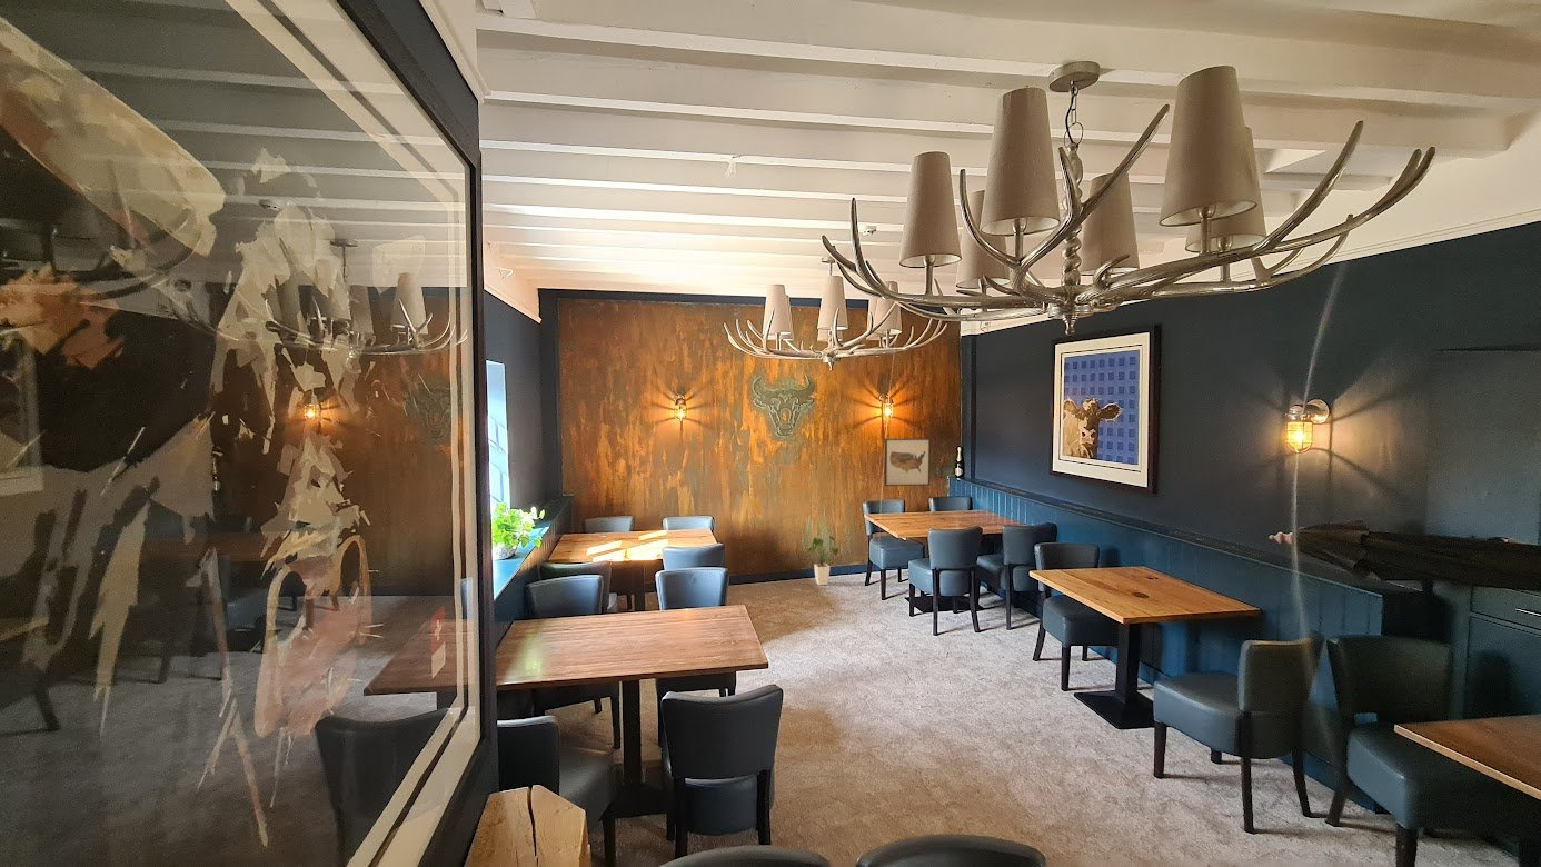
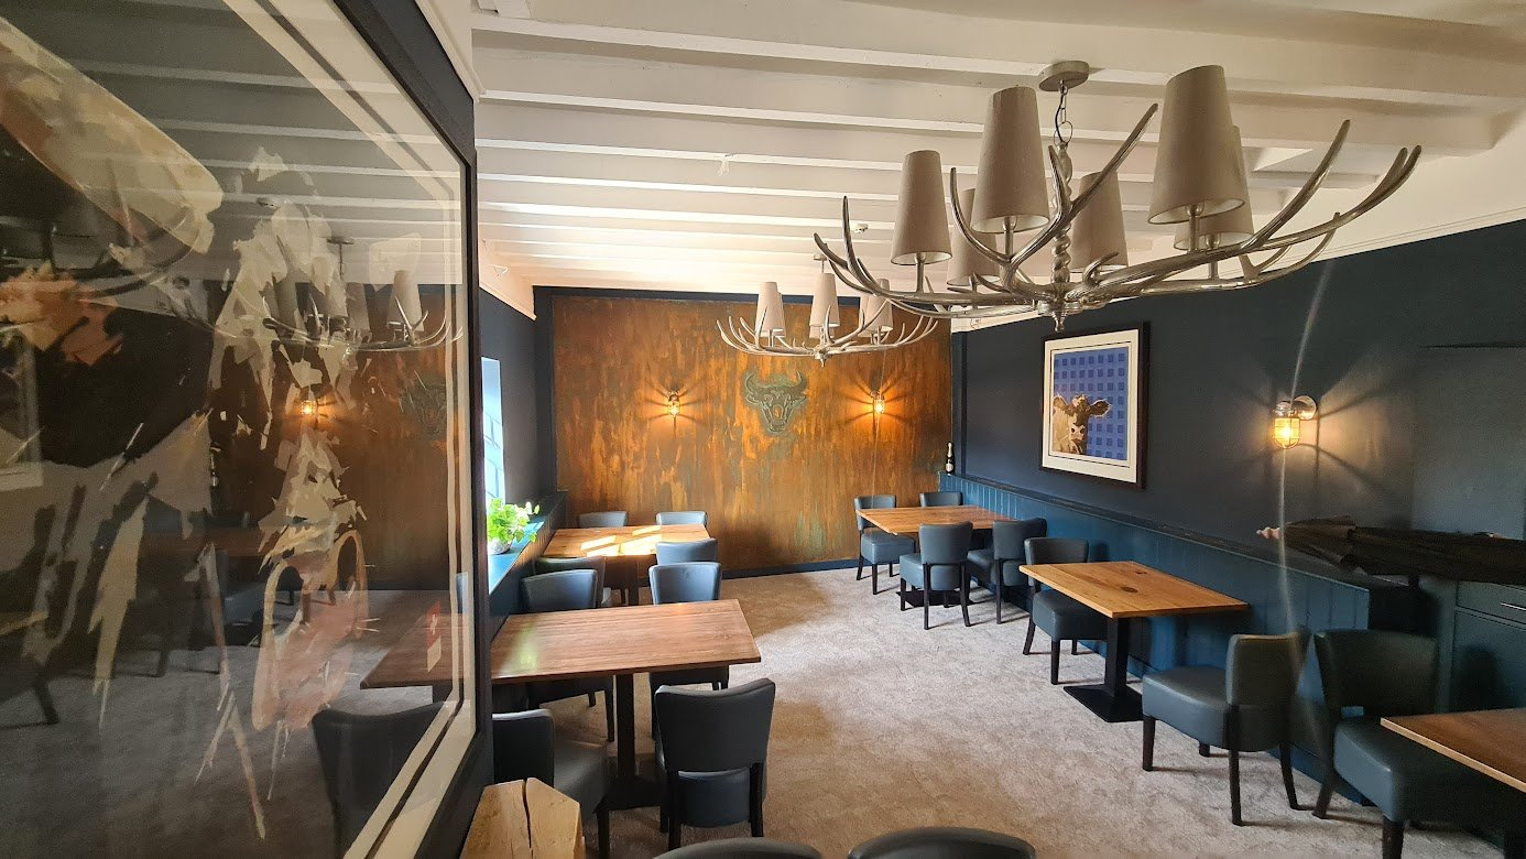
- wall art (907, 461)
- house plant (824, 560)
